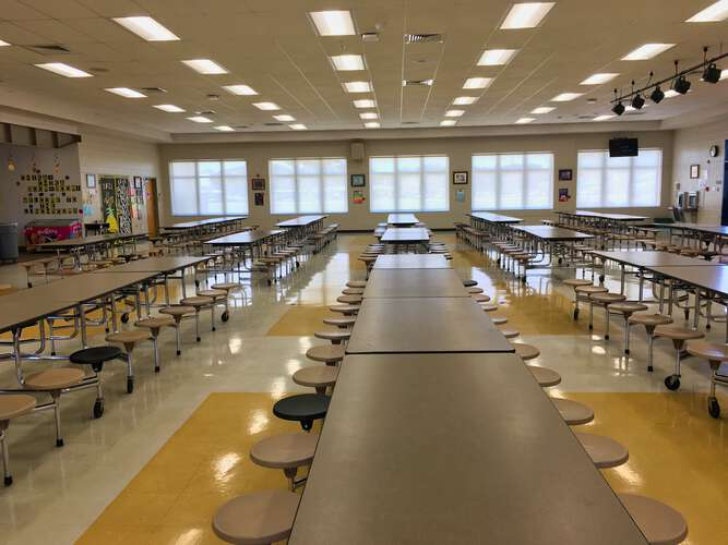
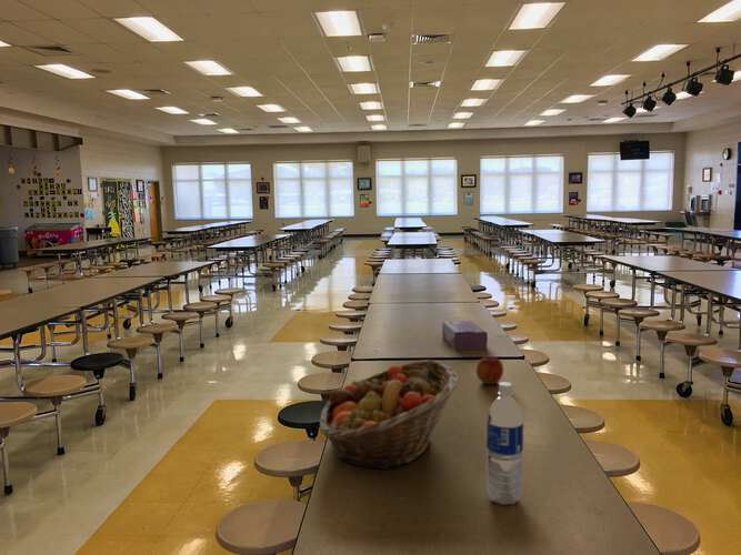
+ tissue box (463, 334)
+ fruit basket (388, 407)
+ apple (489, 370)
+ water bottle (504, 442)
